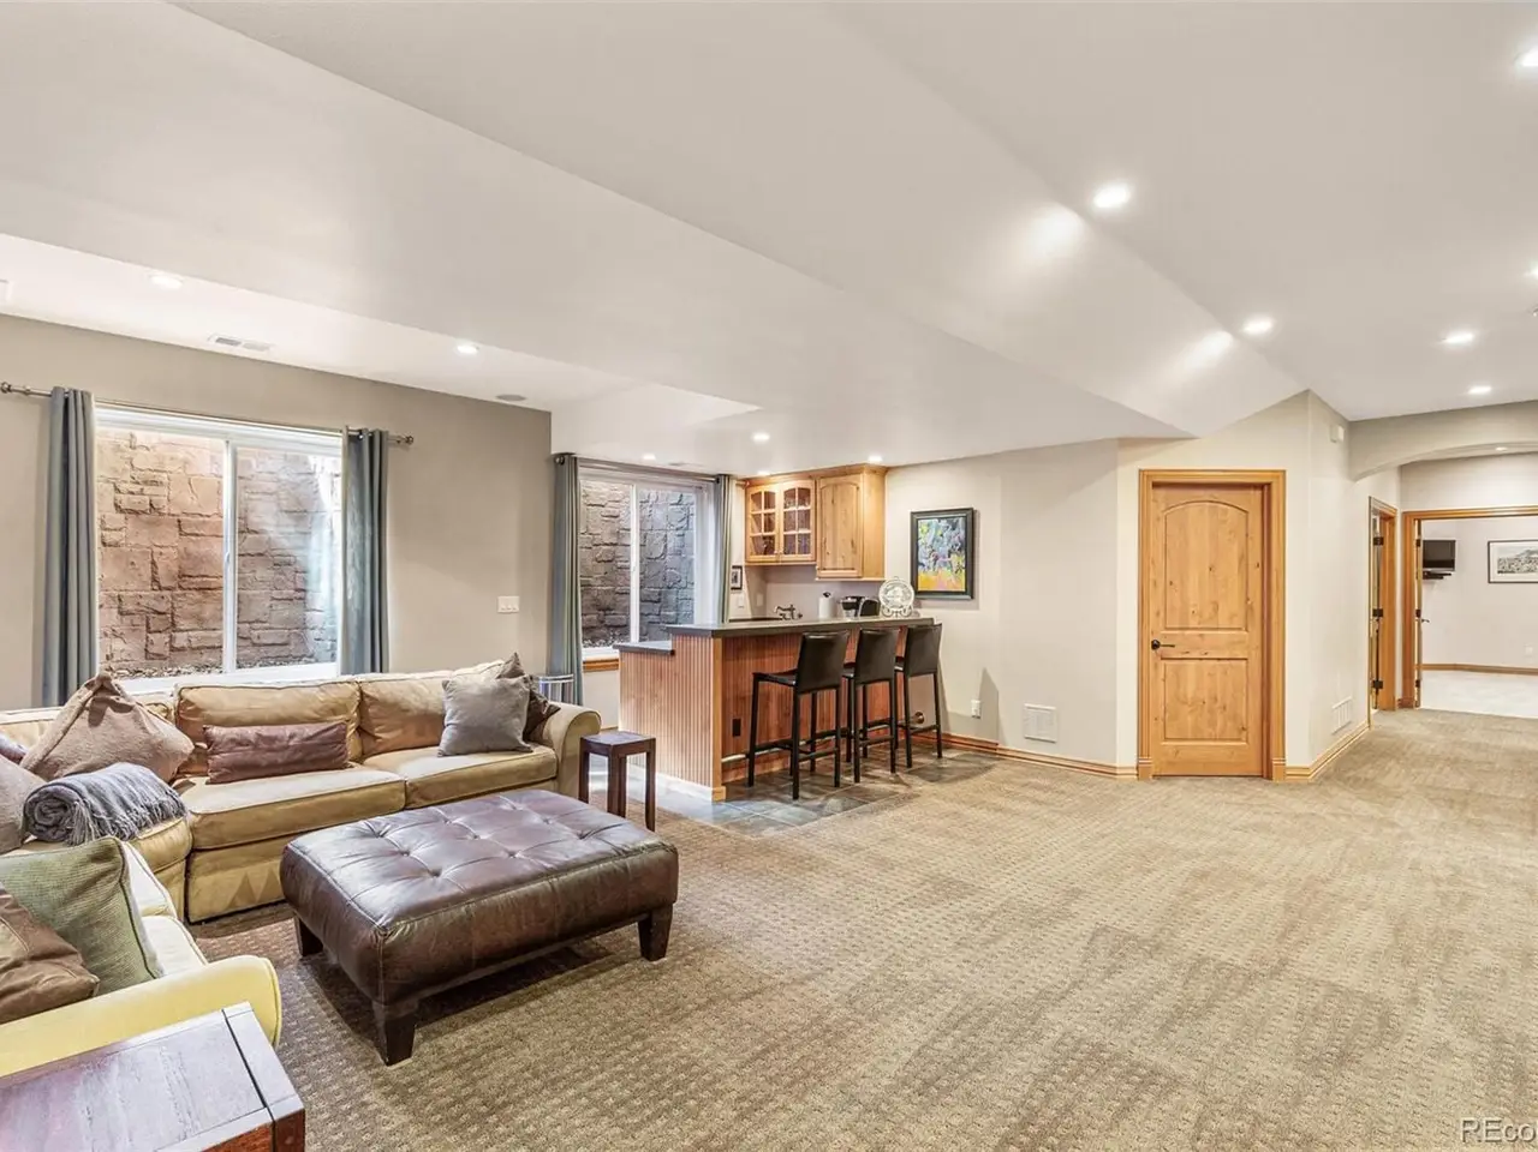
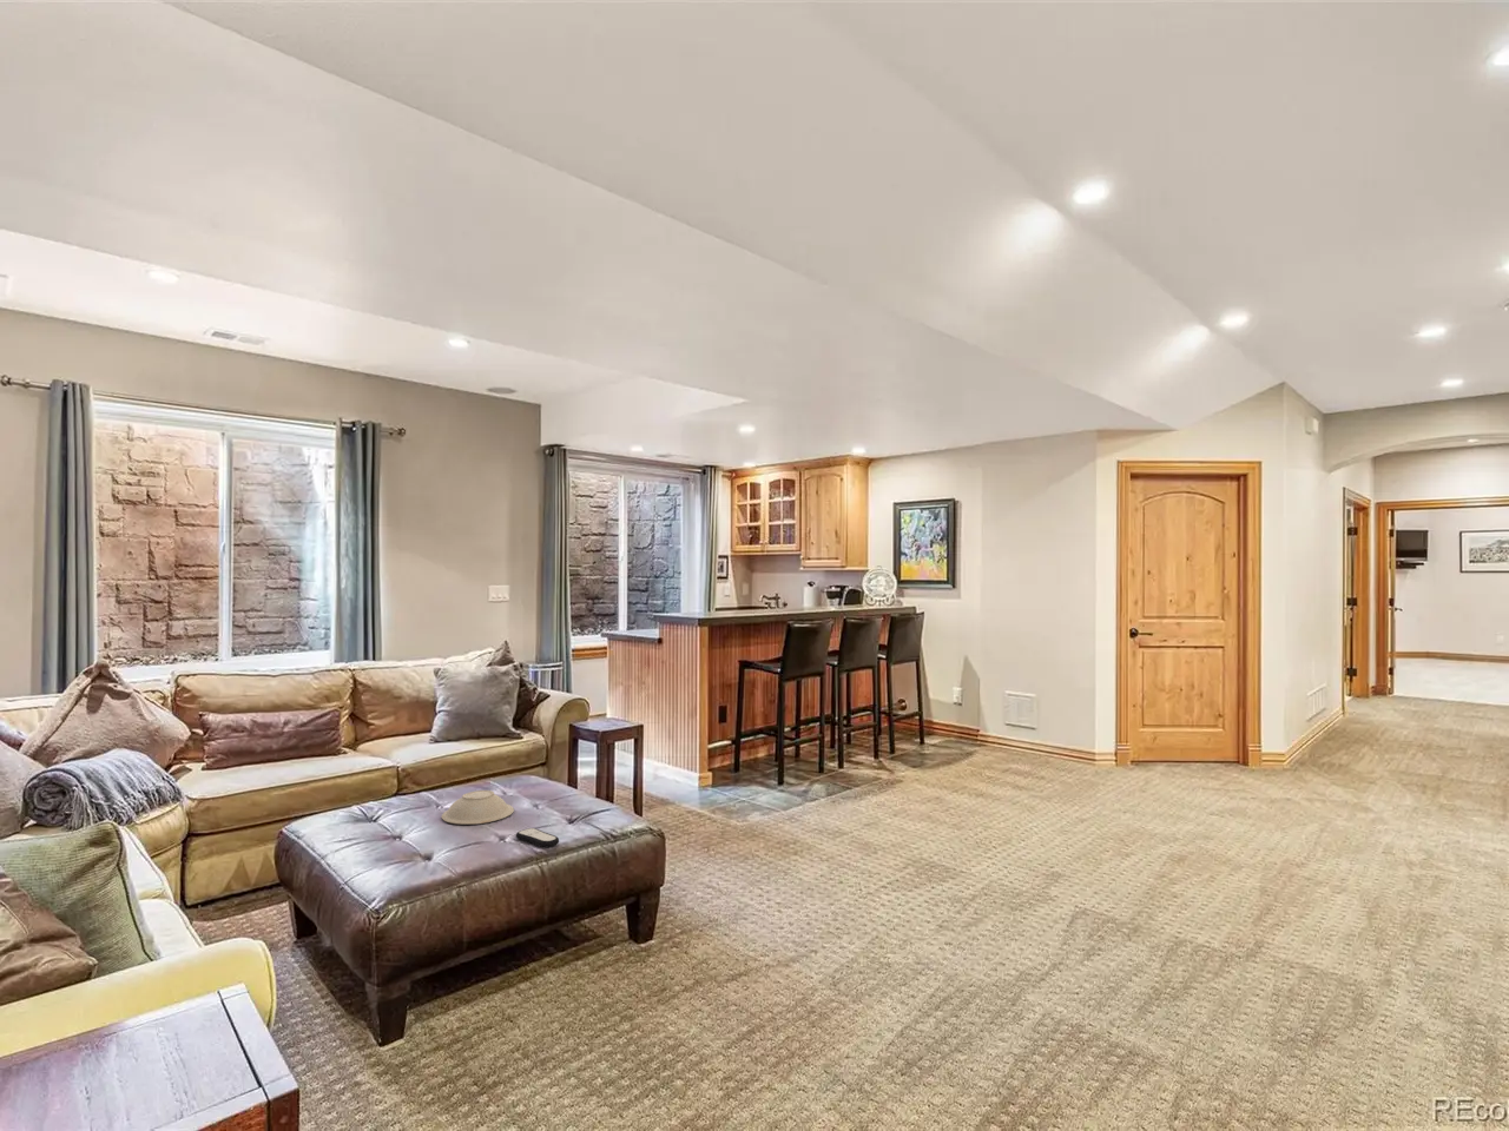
+ remote control (537, 836)
+ bowl (478, 803)
